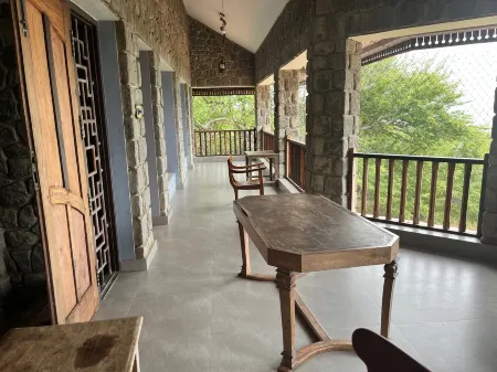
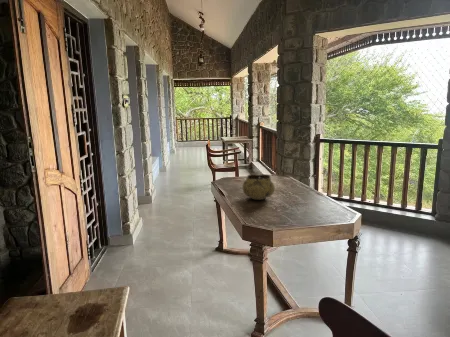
+ decorative bowl (258, 187)
